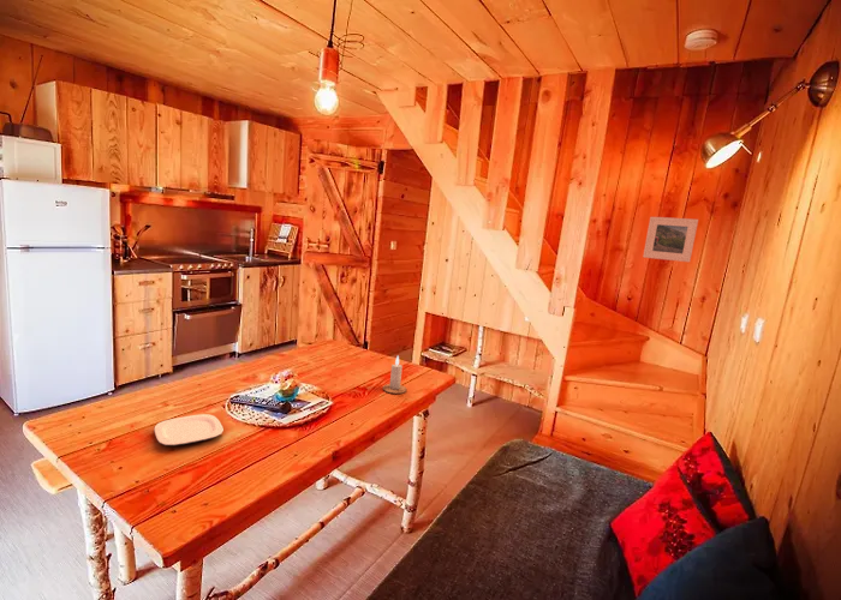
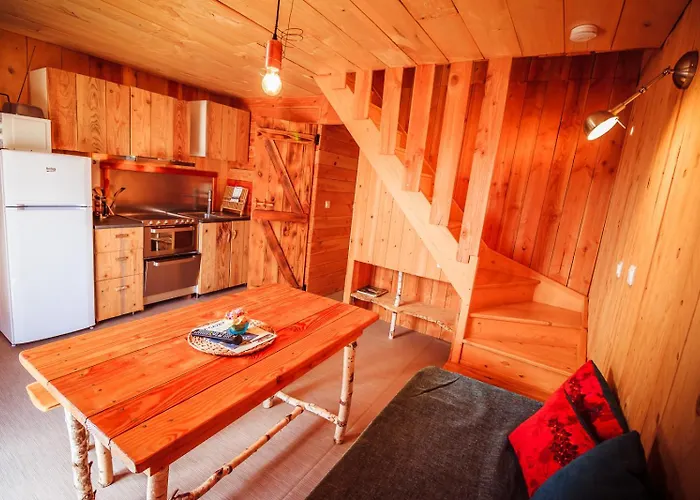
- candle (395, 372)
- plate (189, 430)
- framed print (669, 239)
